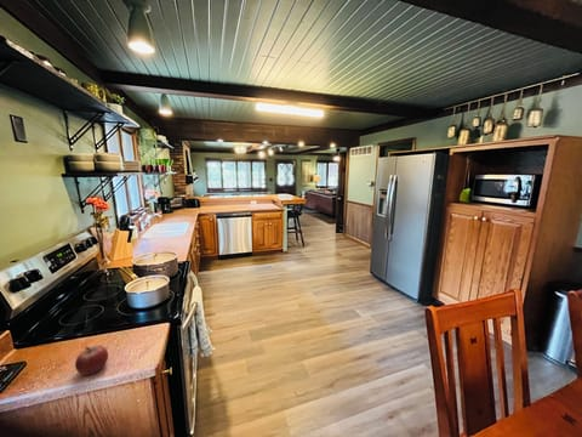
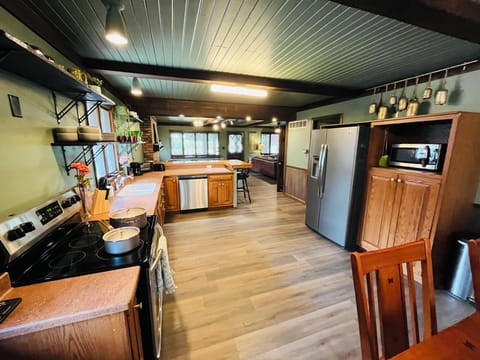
- fruit (91, 357)
